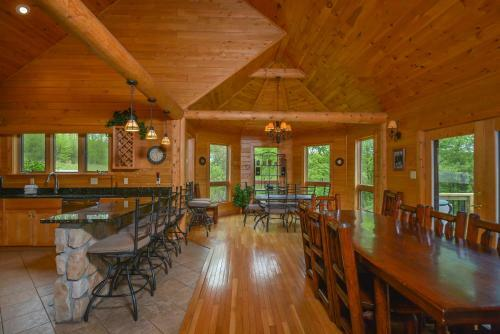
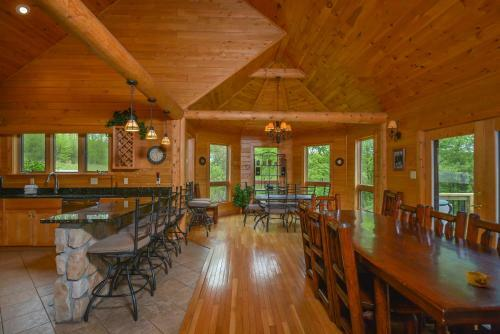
+ cup (479, 279)
